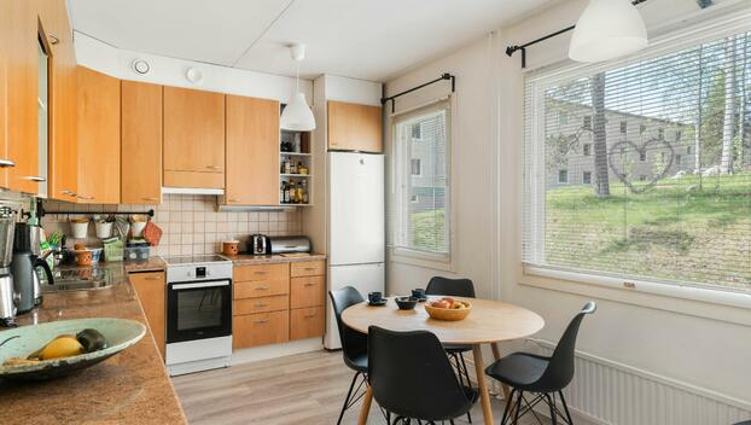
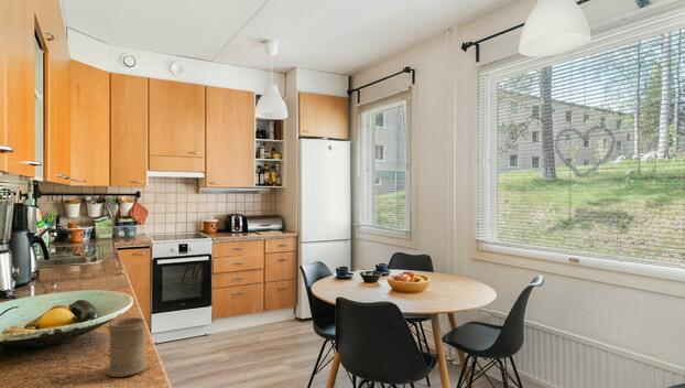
+ mug (120, 346)
